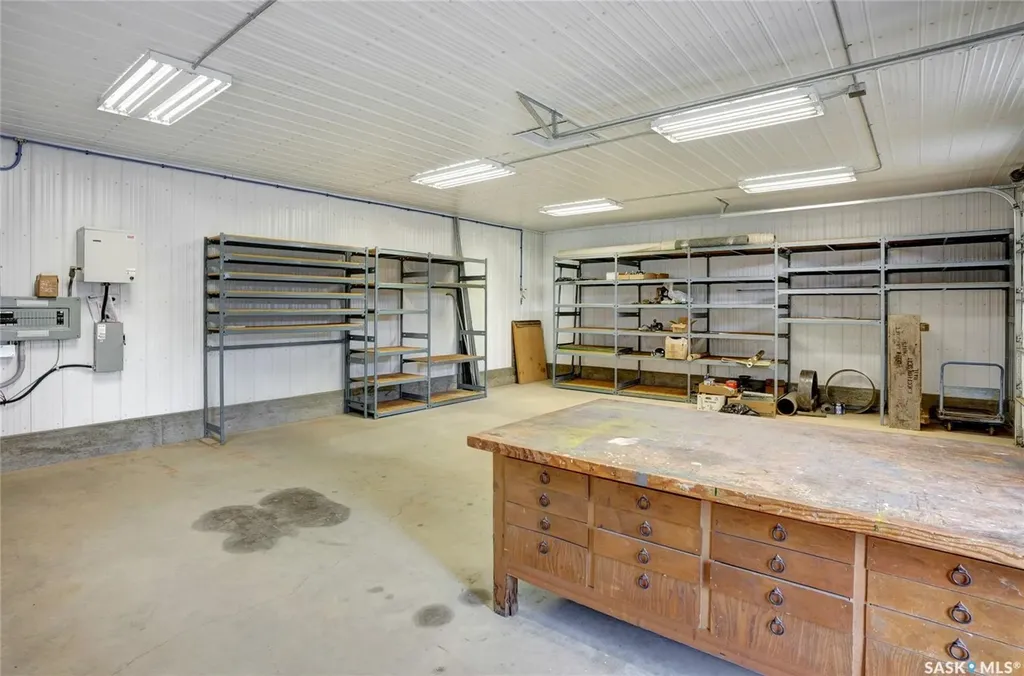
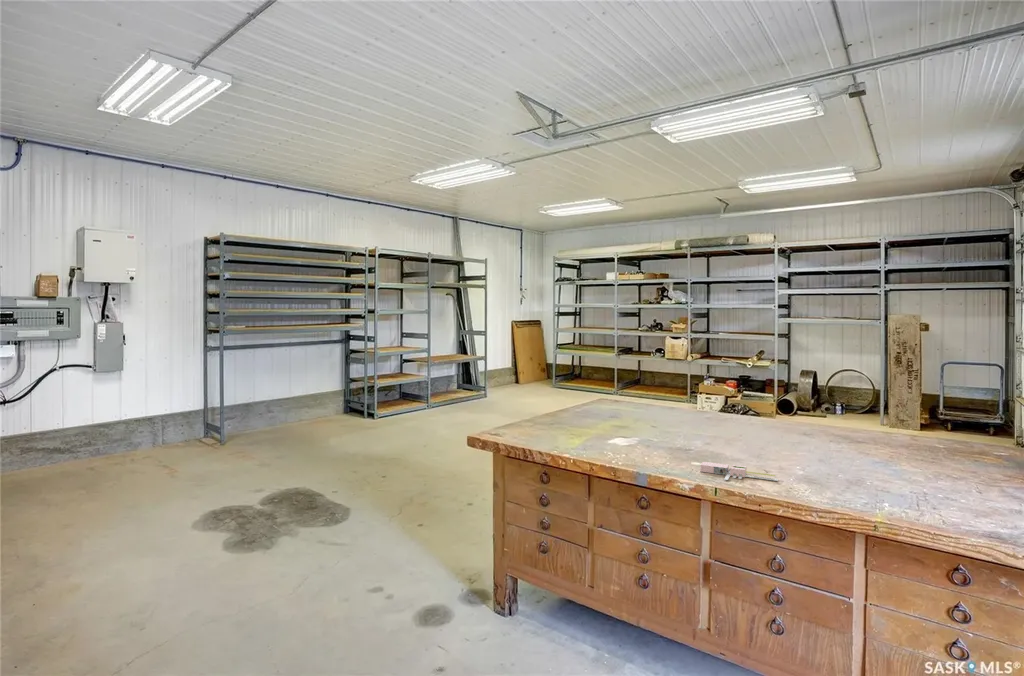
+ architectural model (737, 472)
